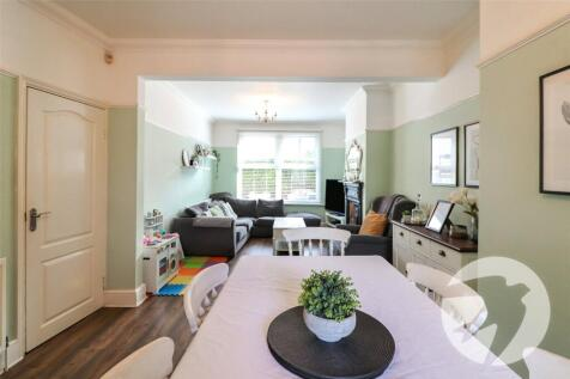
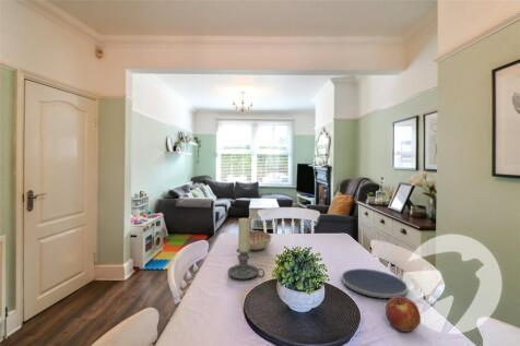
+ candle holder (246, 247)
+ apple (402, 312)
+ plate (373, 282)
+ decorative bowl (255, 241)
